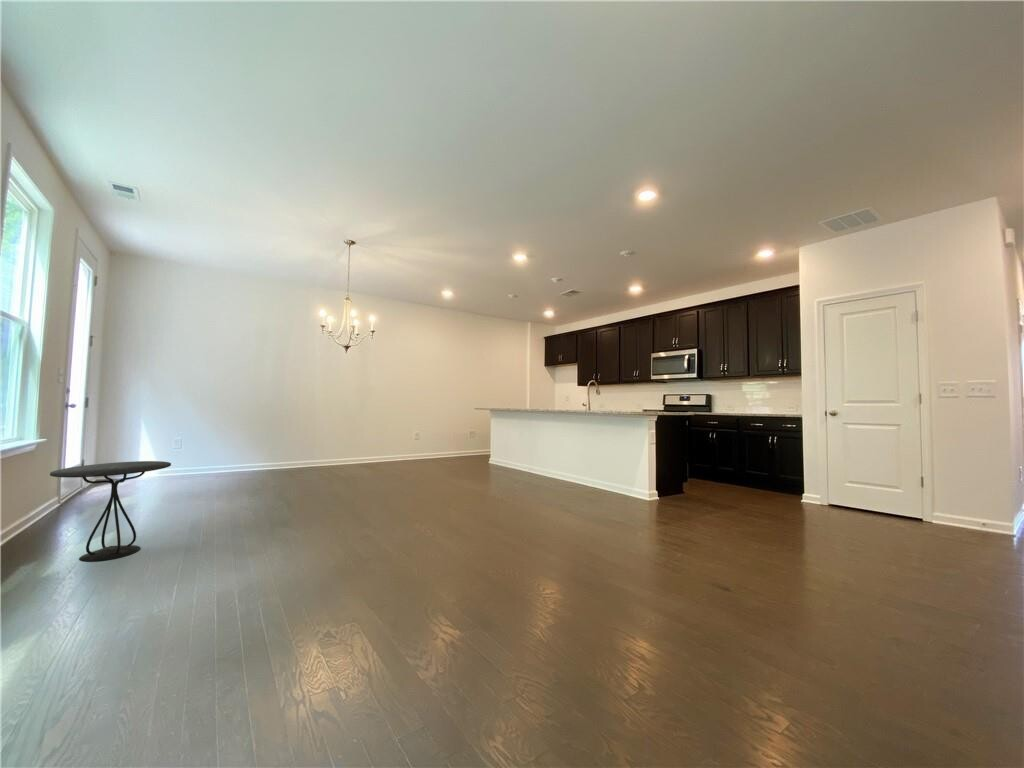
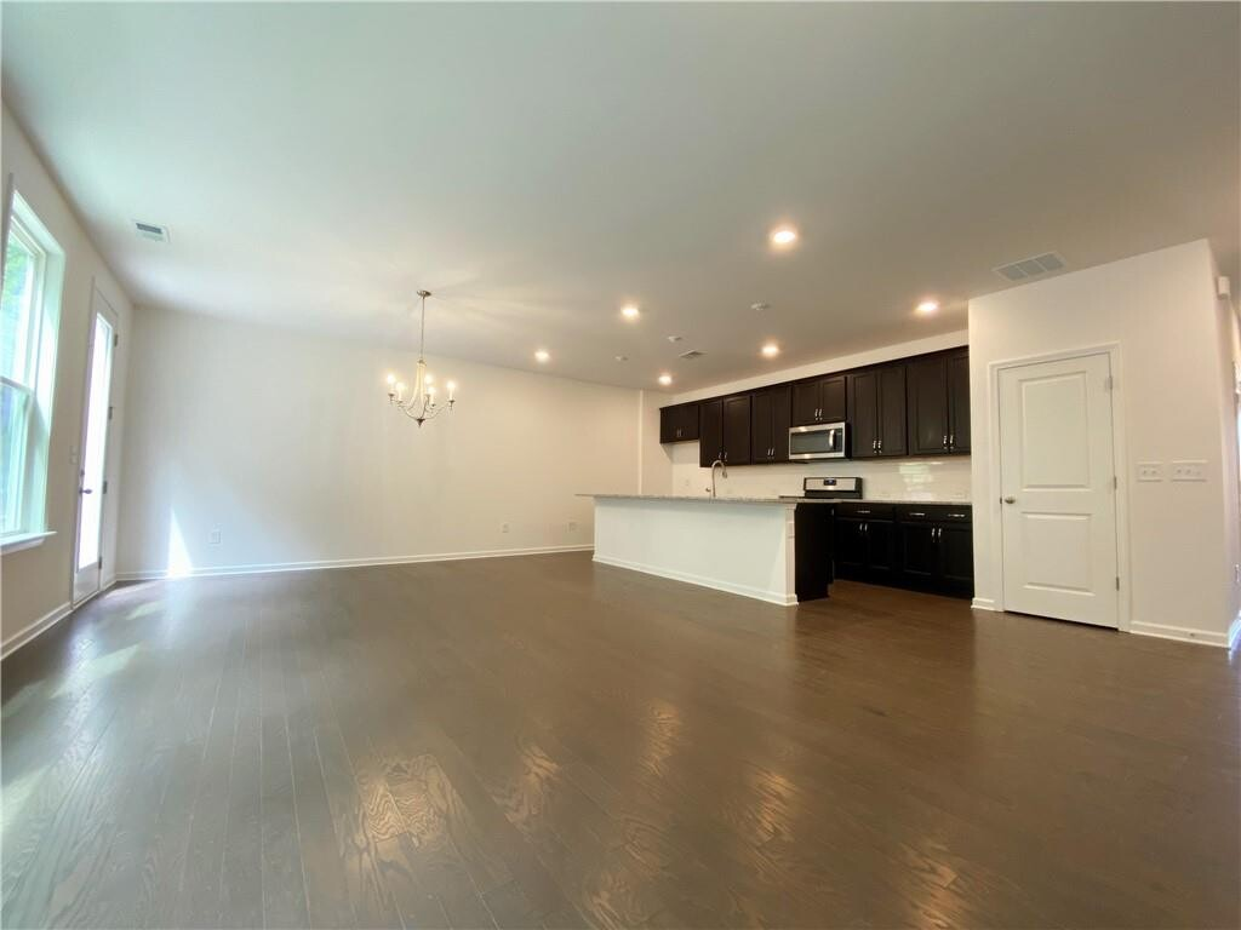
- side table (114, 510)
